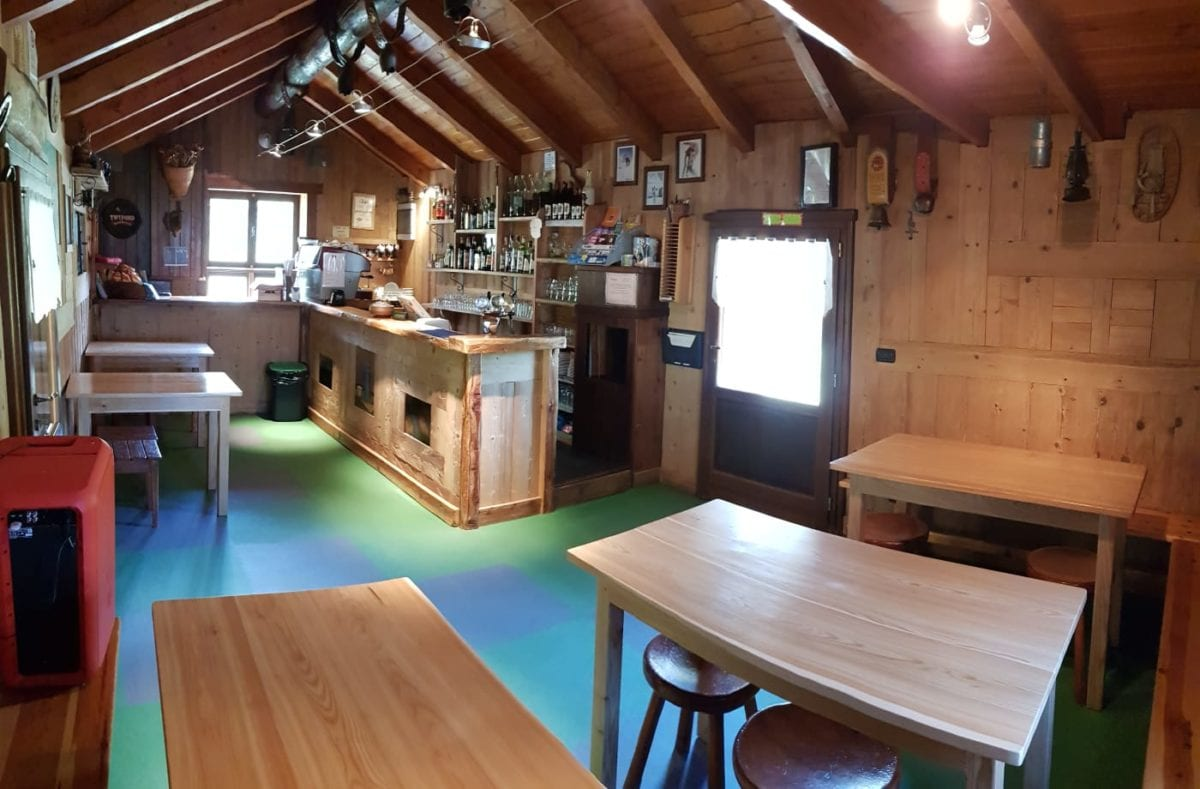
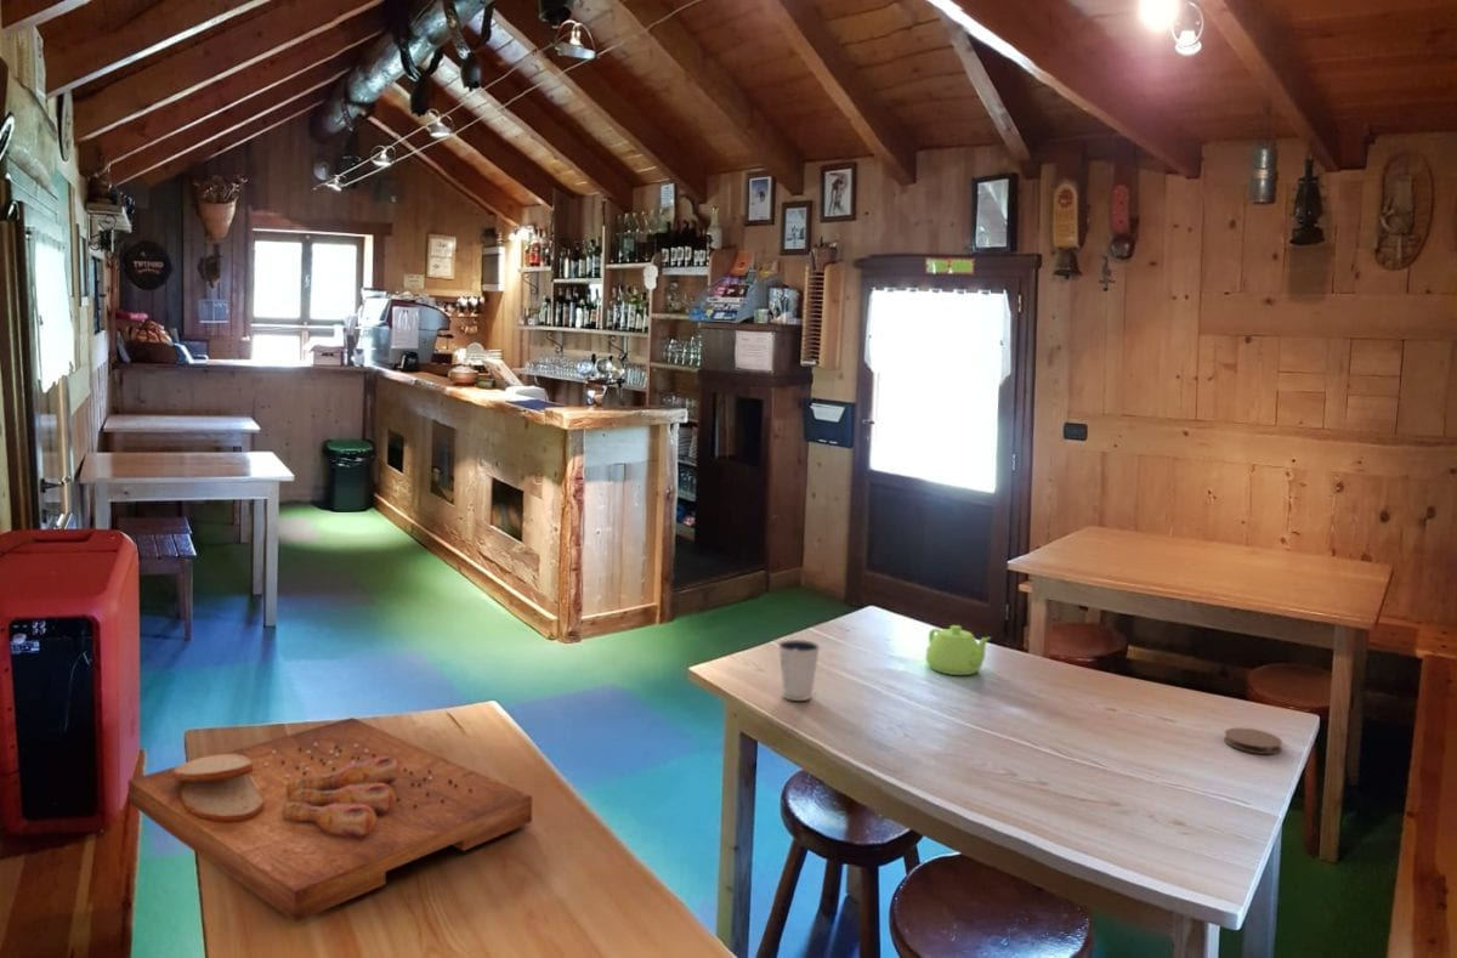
+ dixie cup (798, 670)
+ coaster (1252, 739)
+ teapot (957, 647)
+ cutting board (329, 783)
